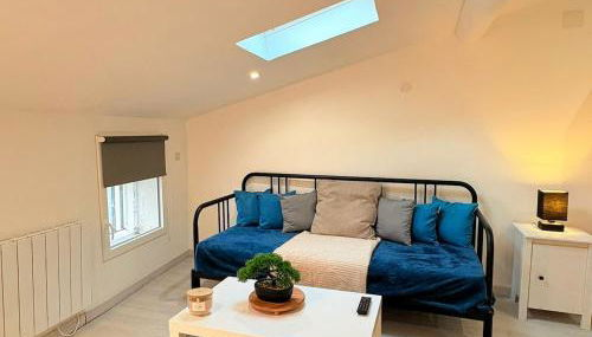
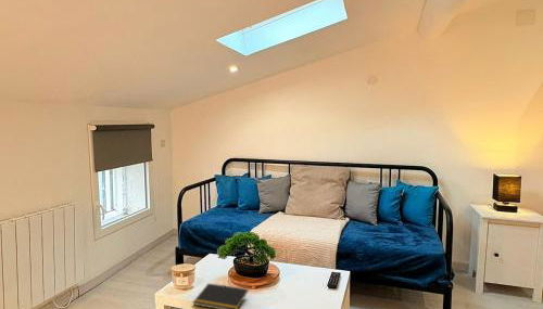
+ notepad (220, 296)
